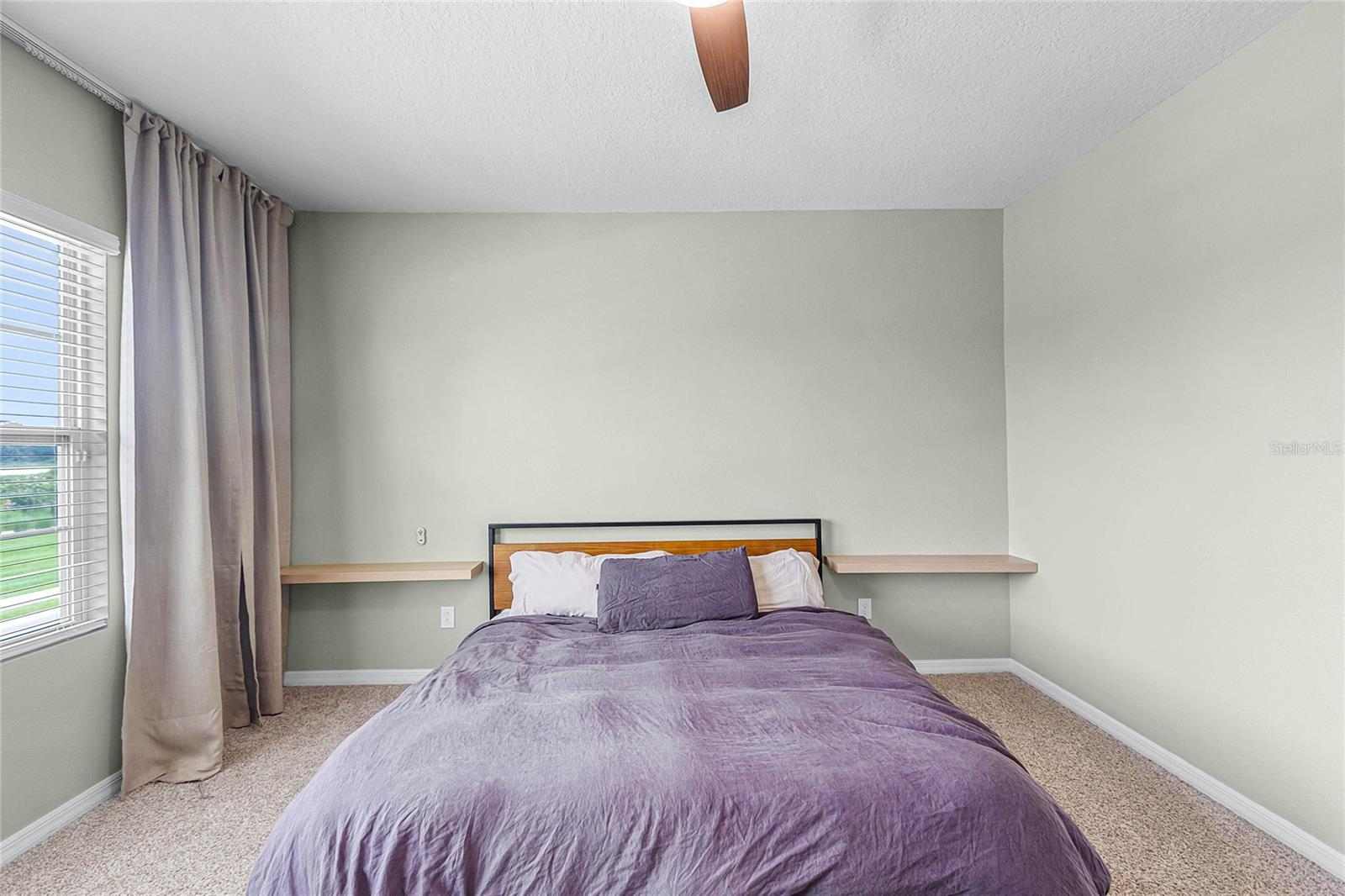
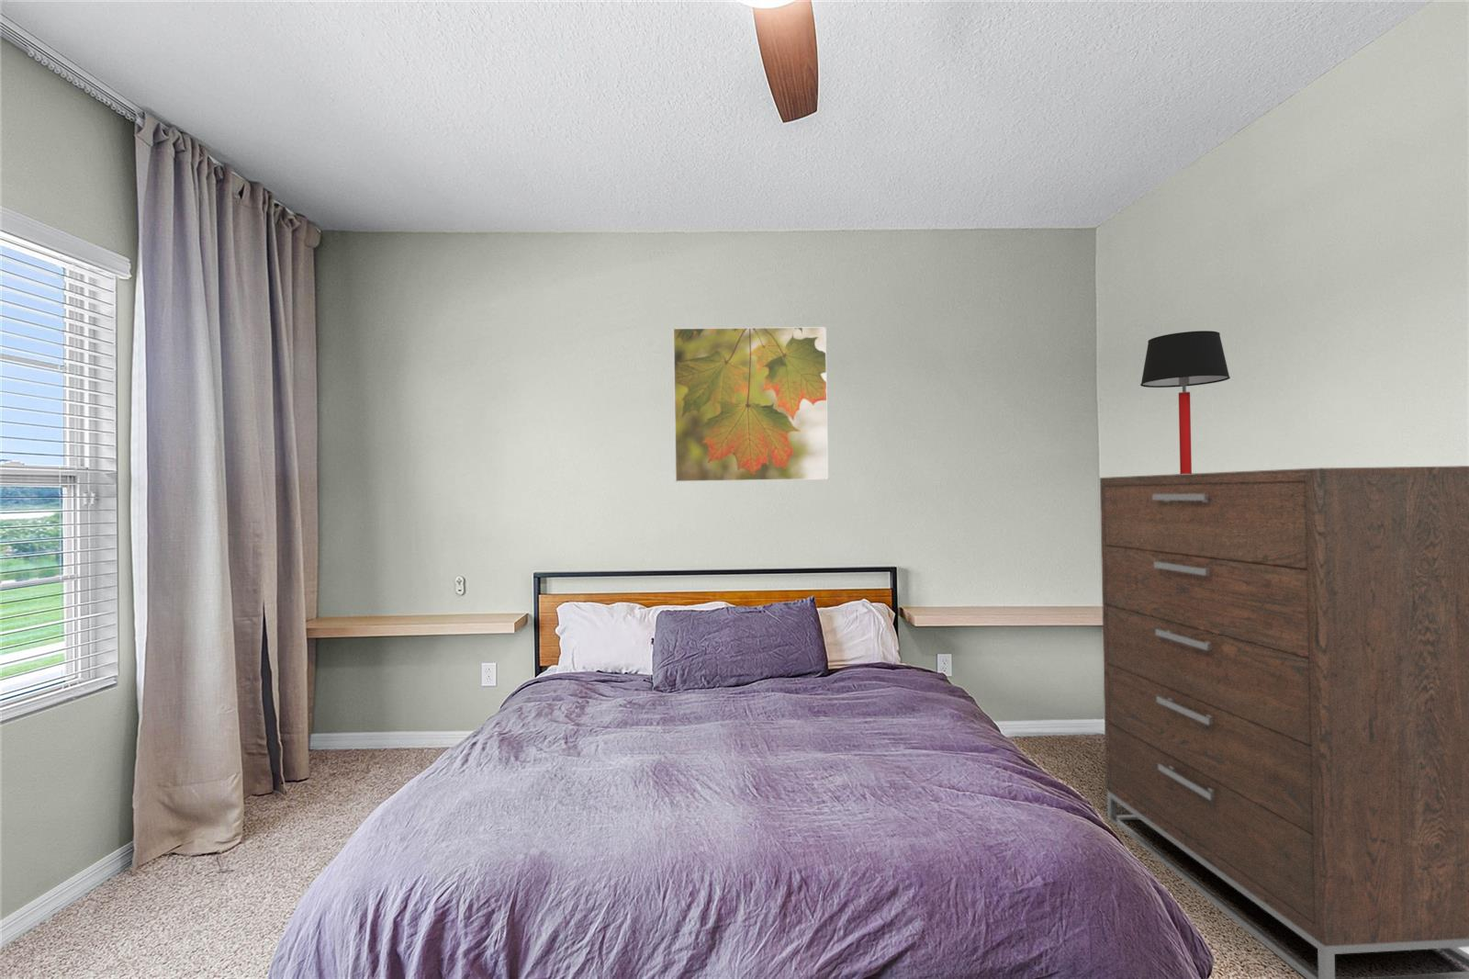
+ table lamp (1184, 406)
+ dresser (1257, 679)
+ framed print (750, 404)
